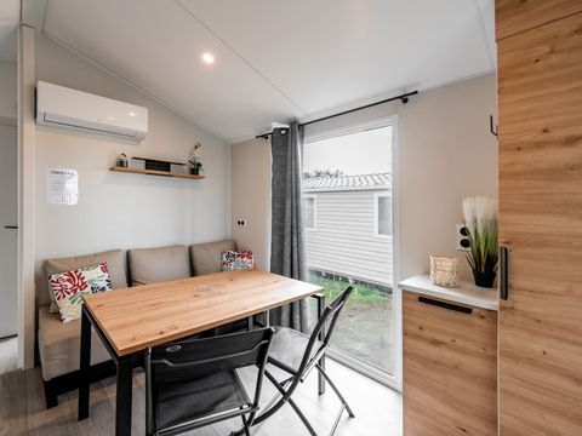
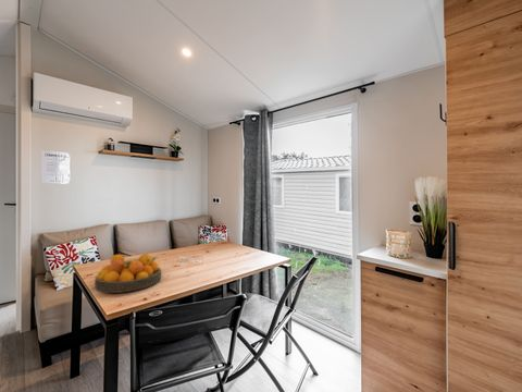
+ fruit bowl (129, 268)
